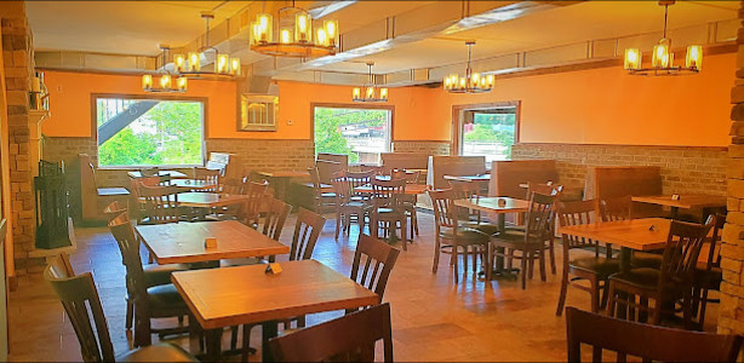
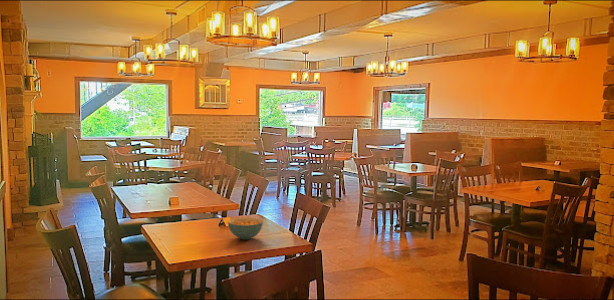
+ cereal bowl (245, 229)
